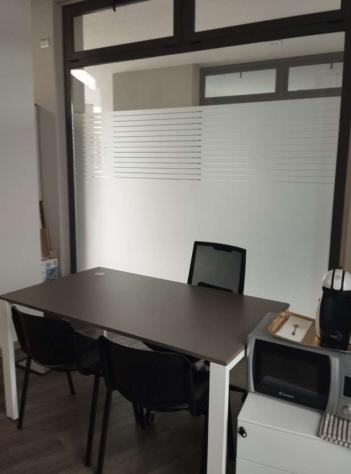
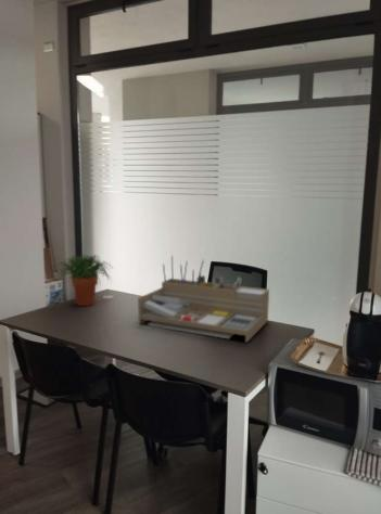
+ desk organizer (204, 293)
+ potted plant (85, 279)
